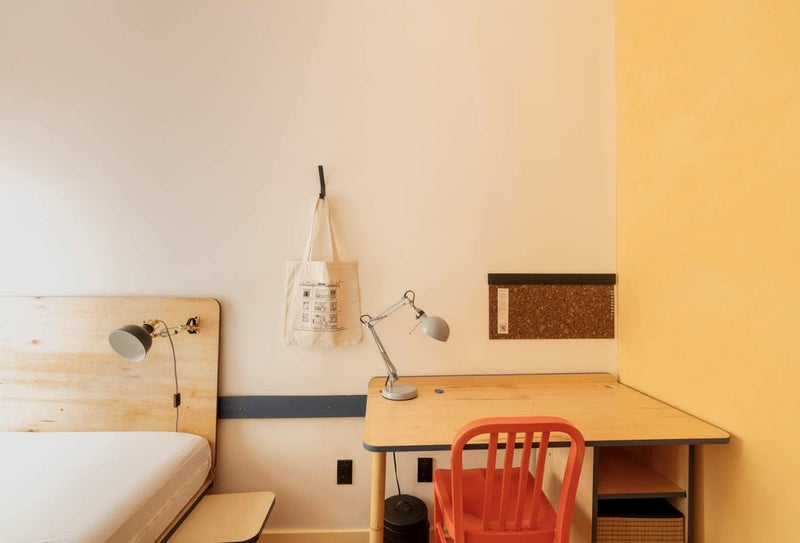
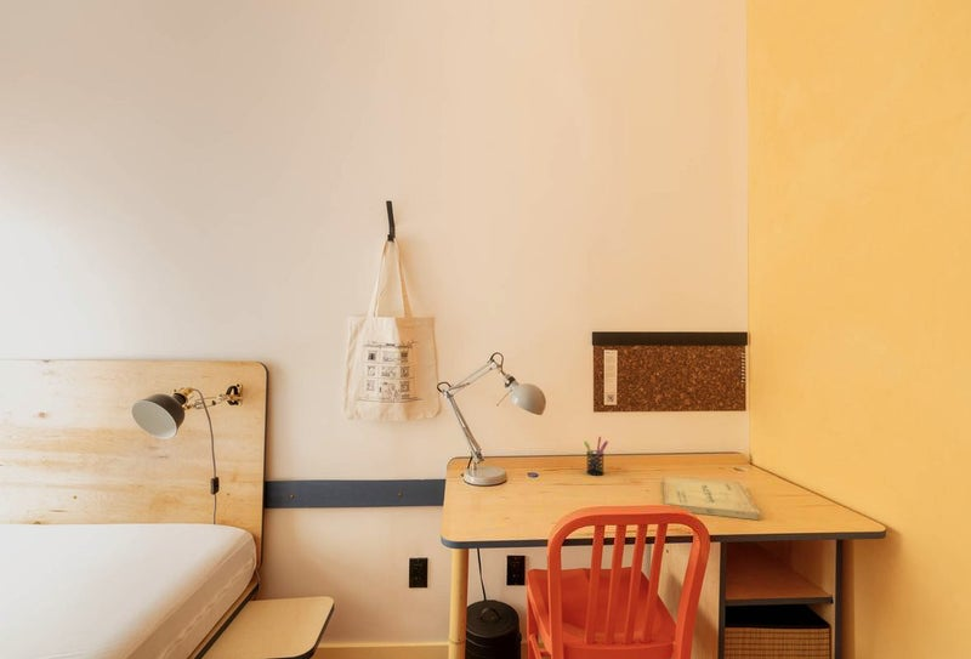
+ pen holder (594, 454)
+ book (705, 495)
